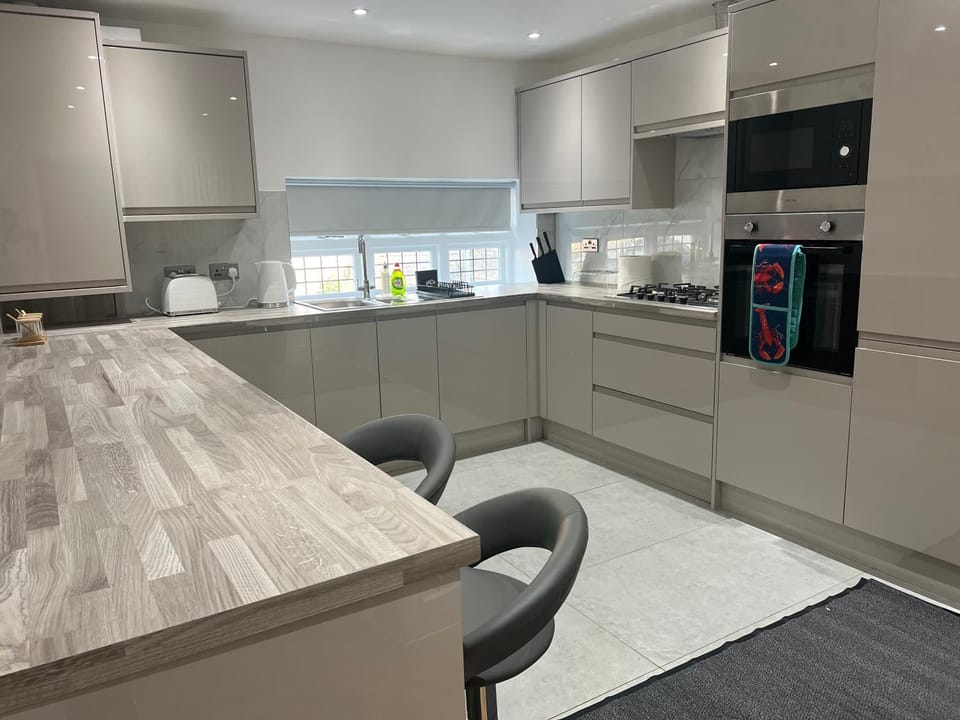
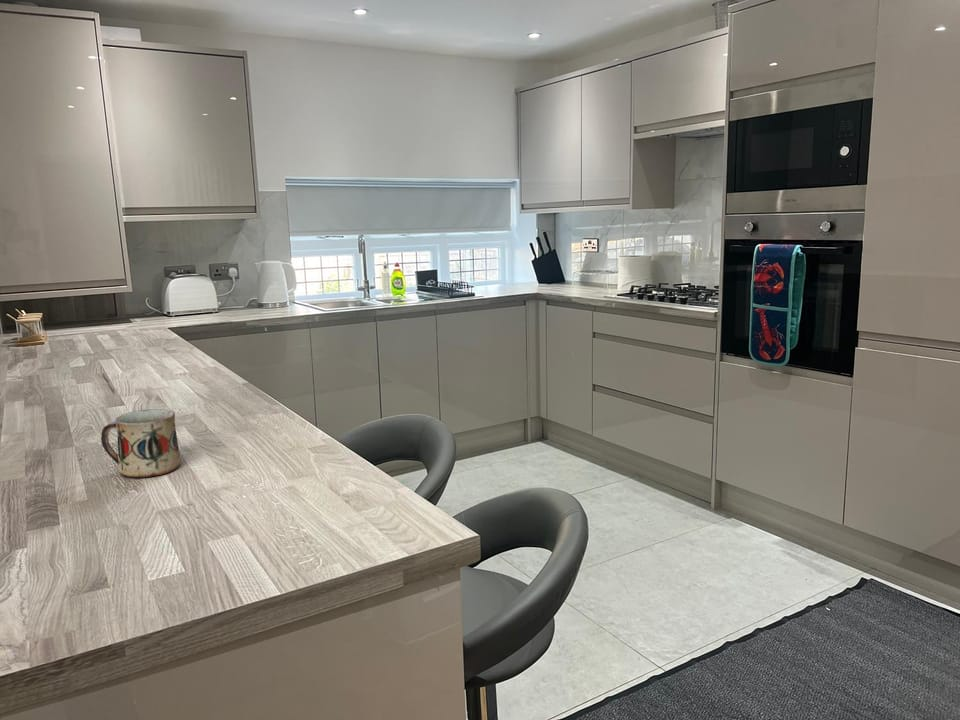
+ mug (143, 442)
